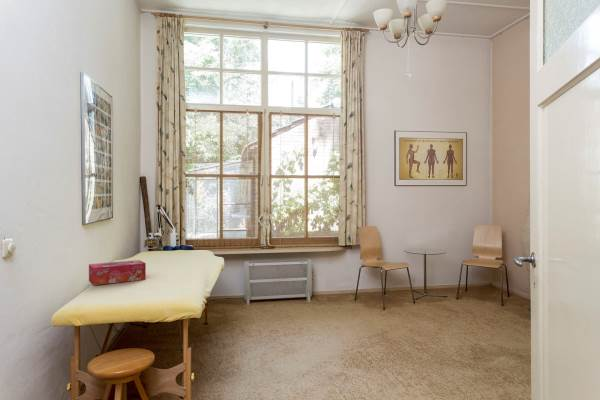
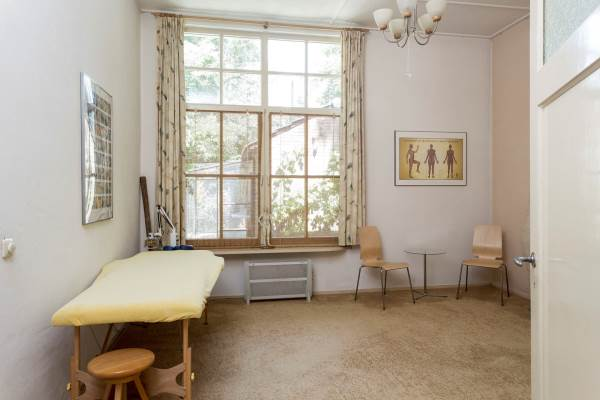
- tissue box (117, 271)
